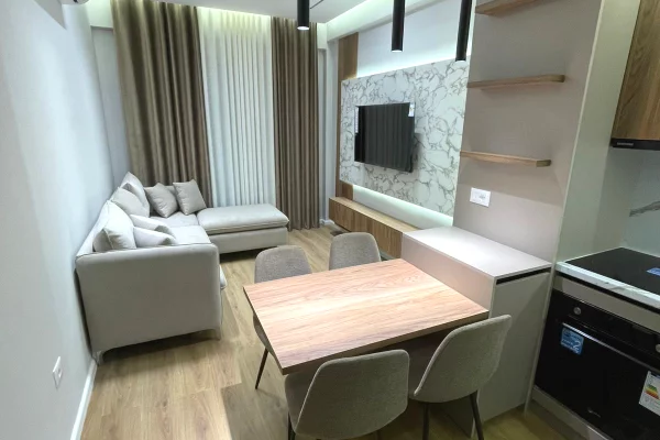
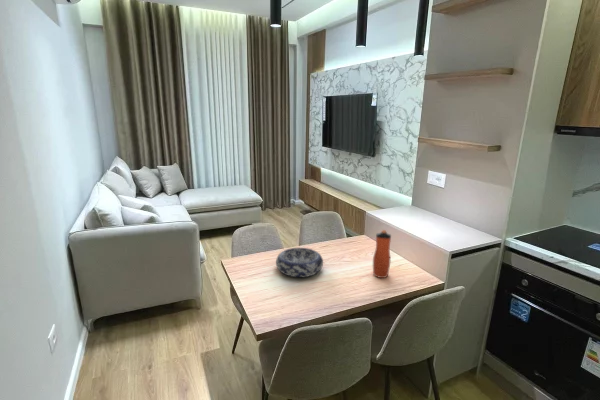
+ decorative bowl (299, 262)
+ water bottle (382, 252)
